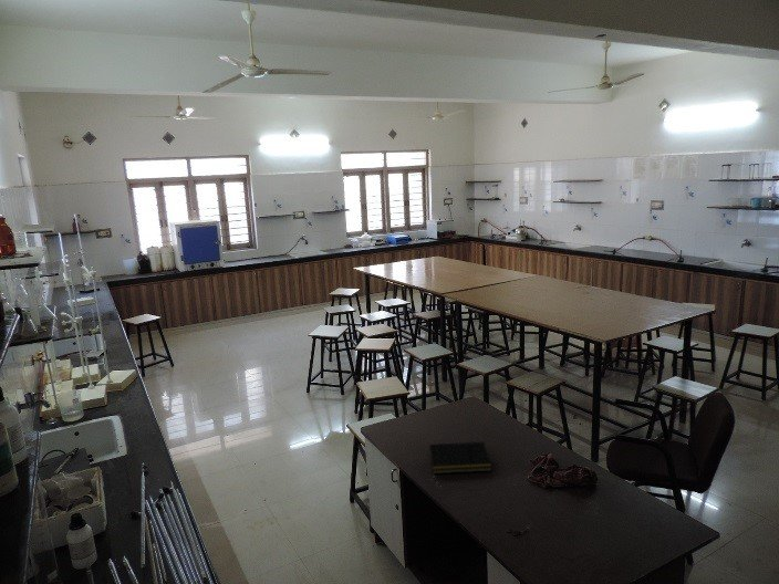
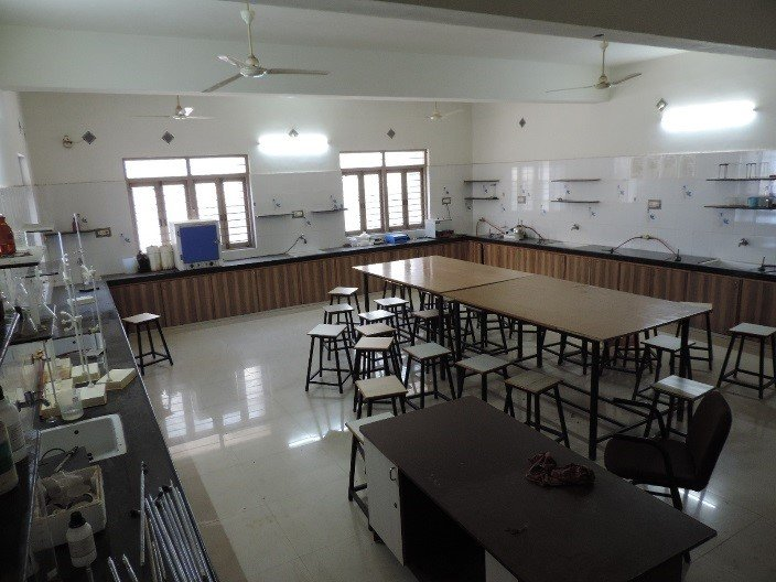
- notepad (459, 457)
